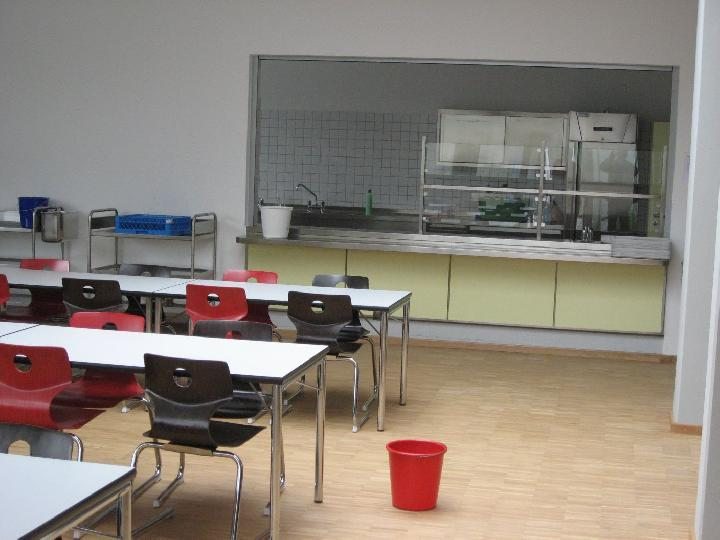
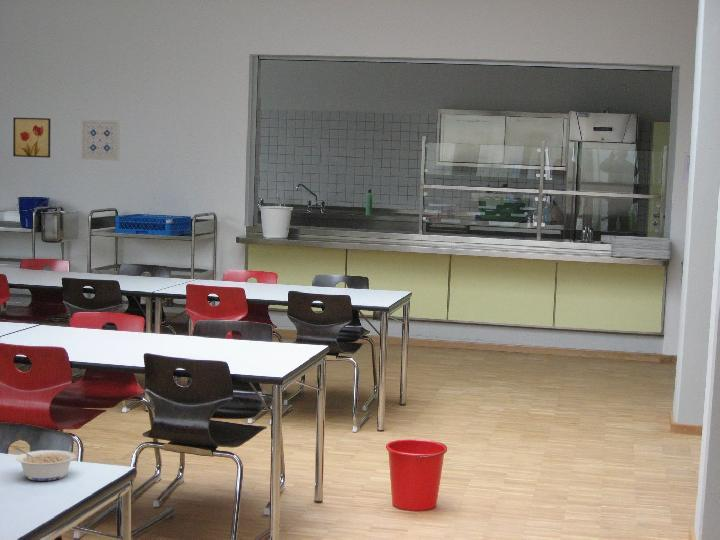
+ wall art (100, 140)
+ legume (43, 464)
+ wall art (32, 137)
